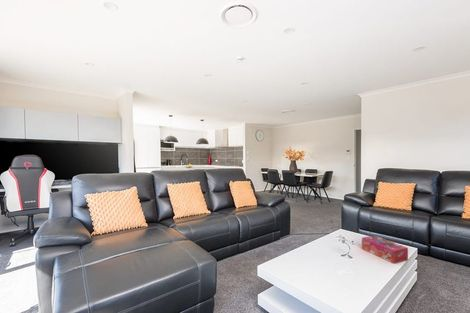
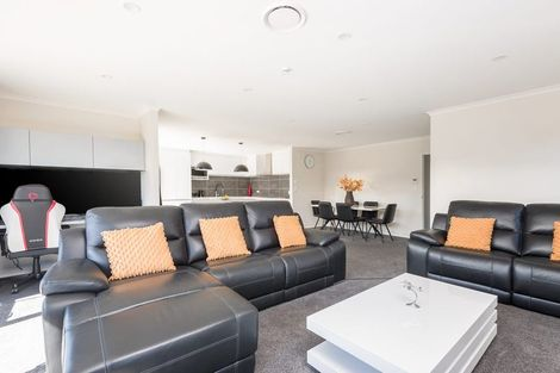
- tissue box (383, 248)
